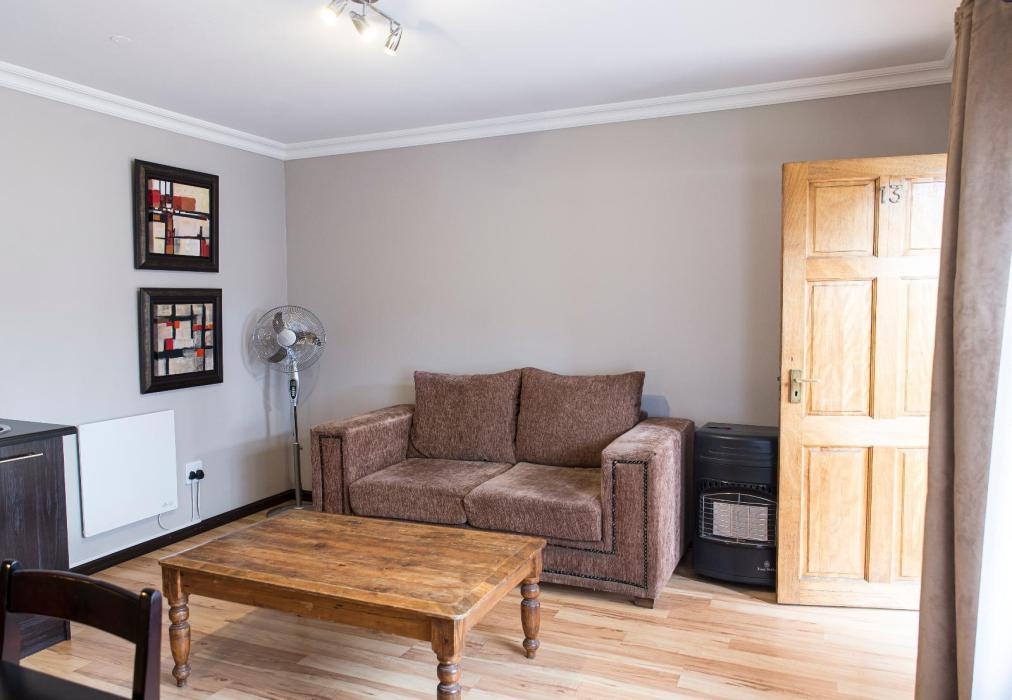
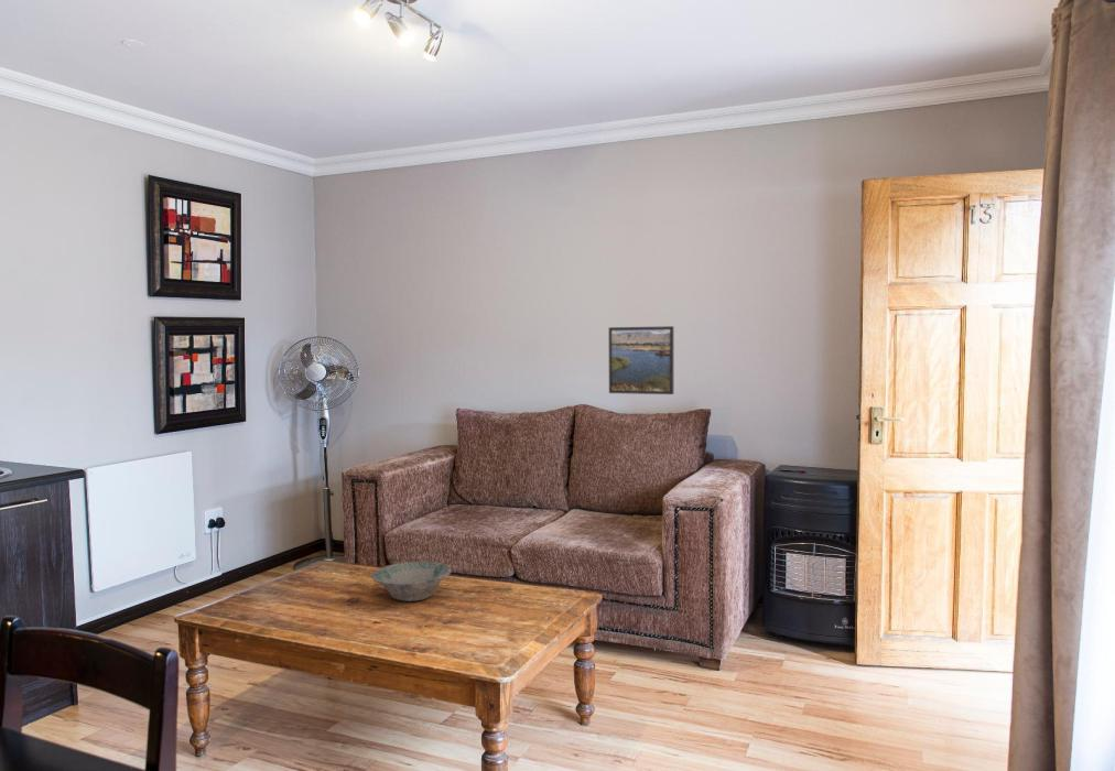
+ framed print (640, 360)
+ bowl (412, 583)
